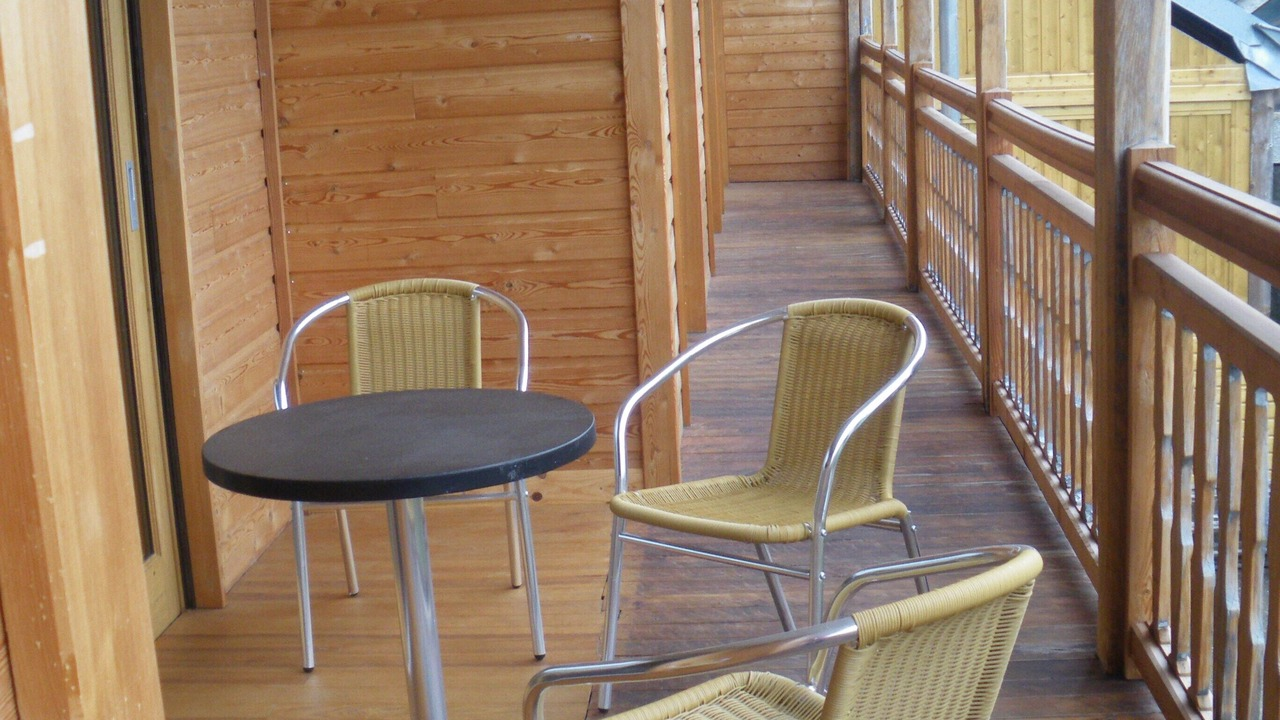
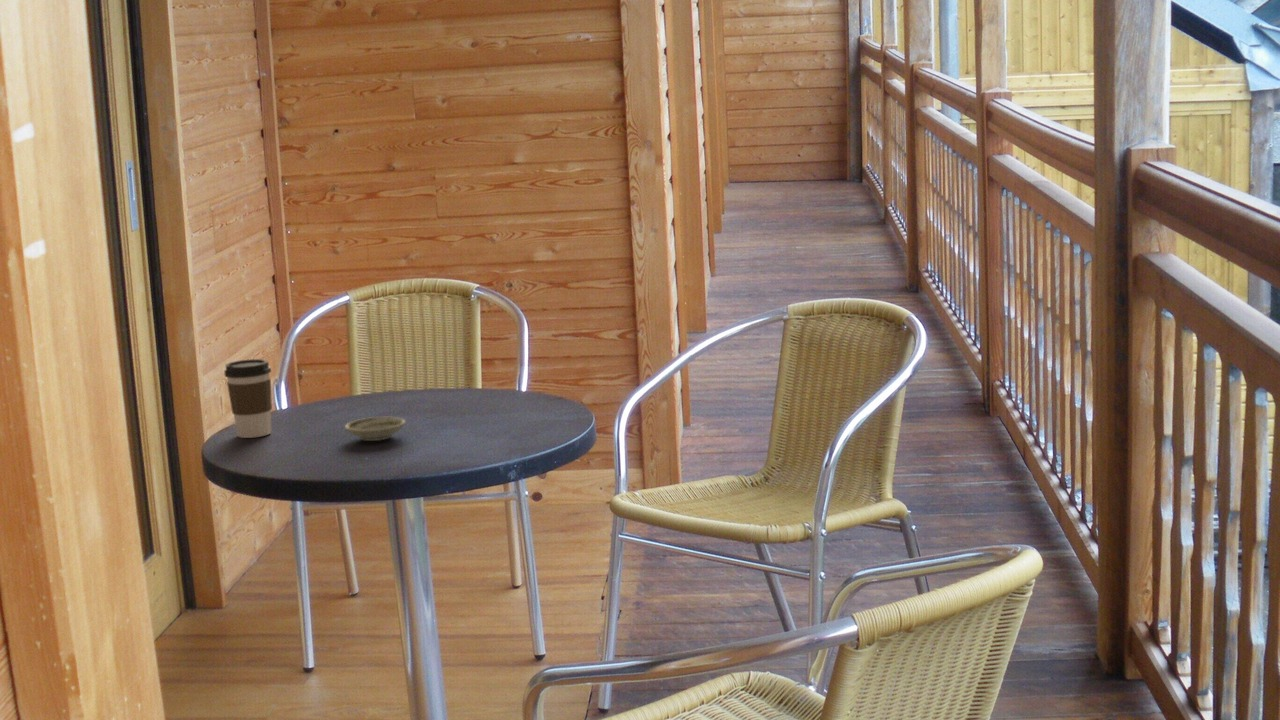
+ coffee cup (250, 398)
+ saucer (375, 430)
